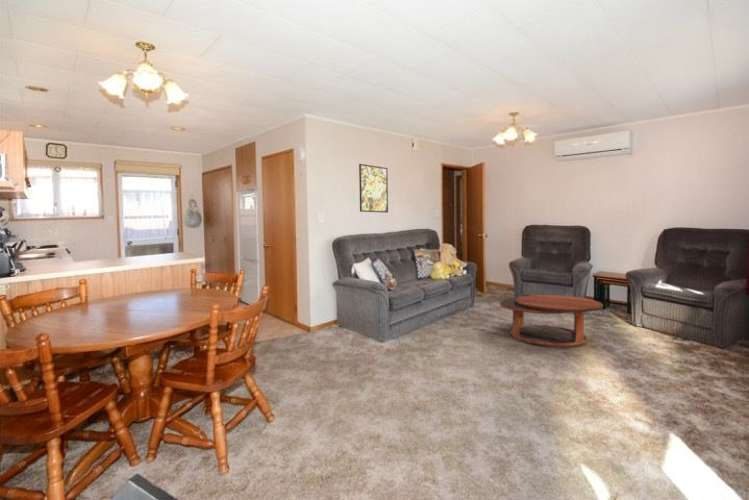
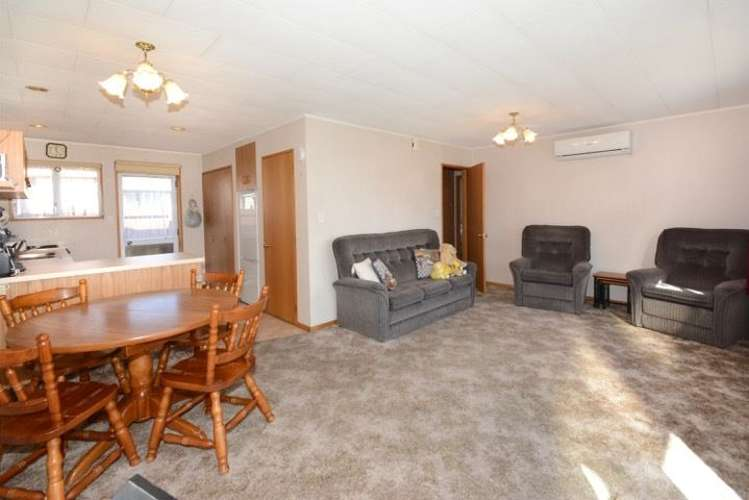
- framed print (374, 189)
- coffee table (548, 313)
